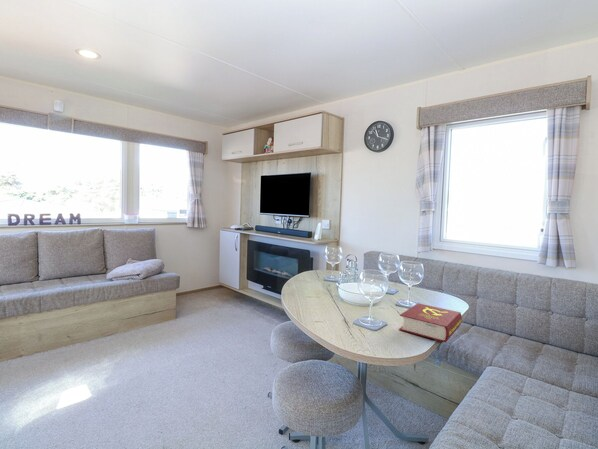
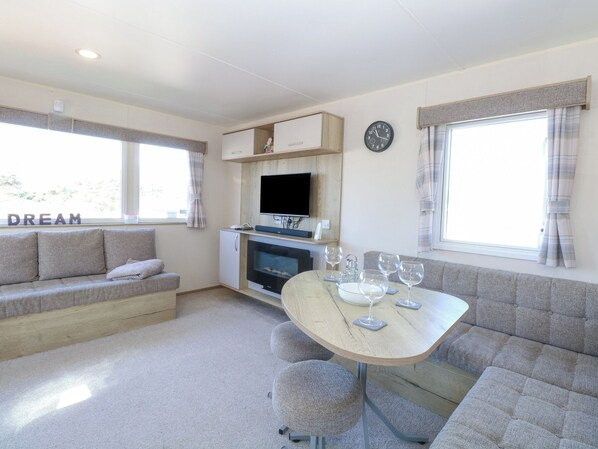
- book (430, 320)
